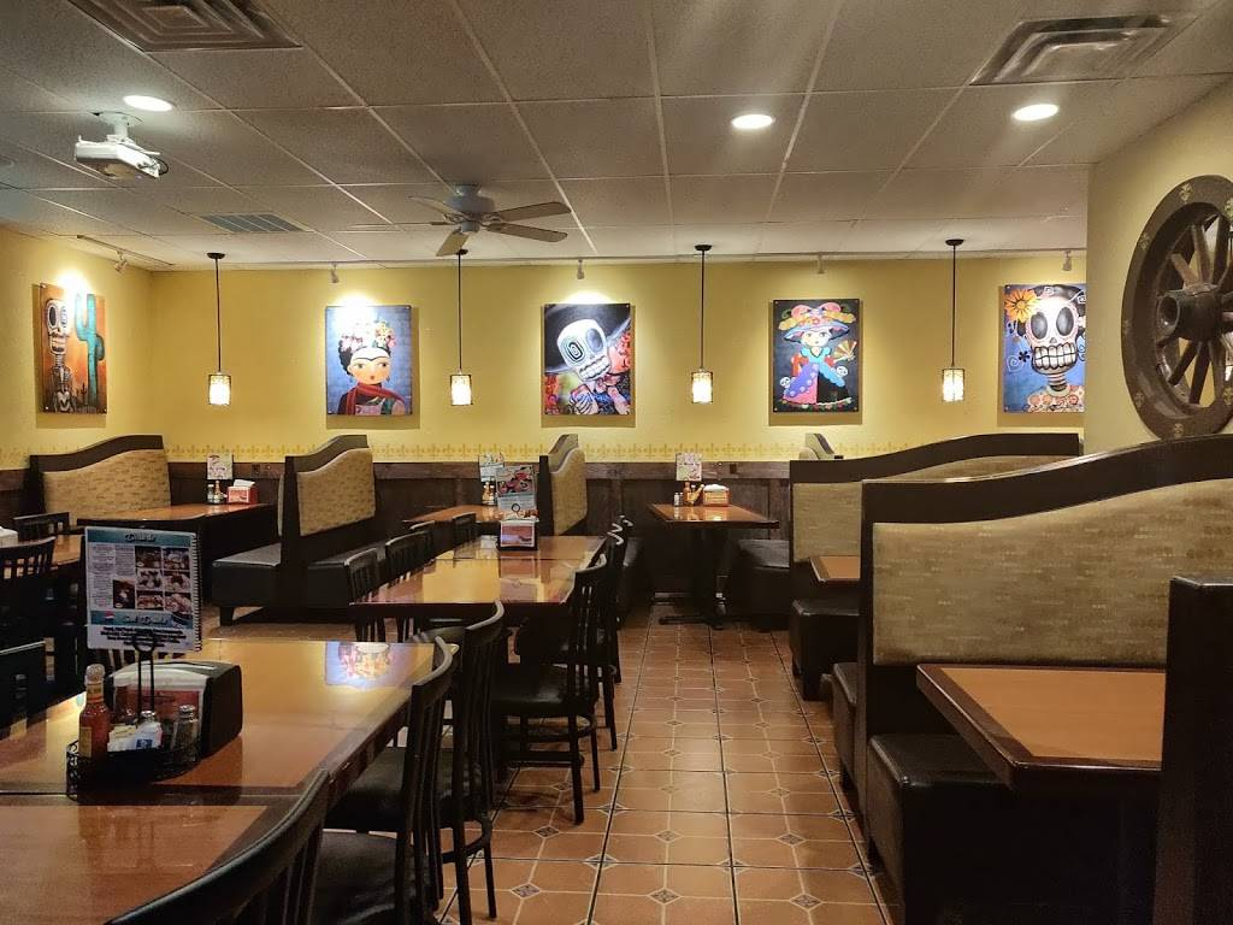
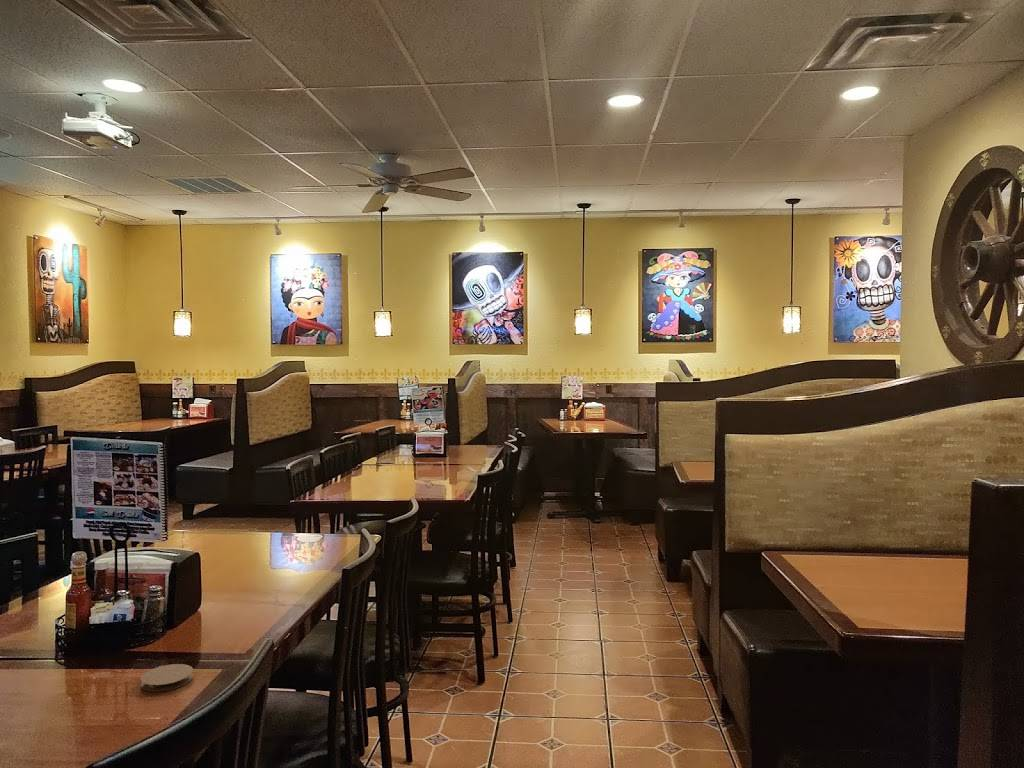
+ coaster (167, 677)
